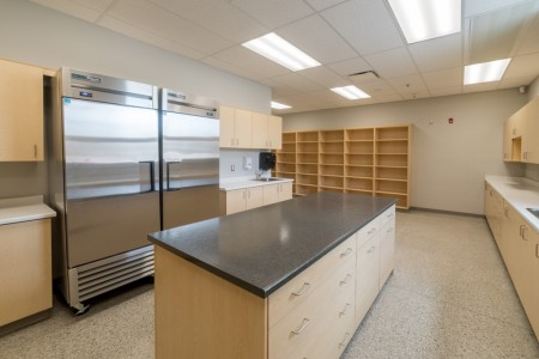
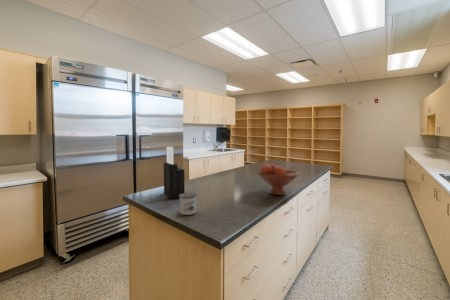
+ knife block (175, 171)
+ fruit bowl (277, 178)
+ mug (190, 203)
